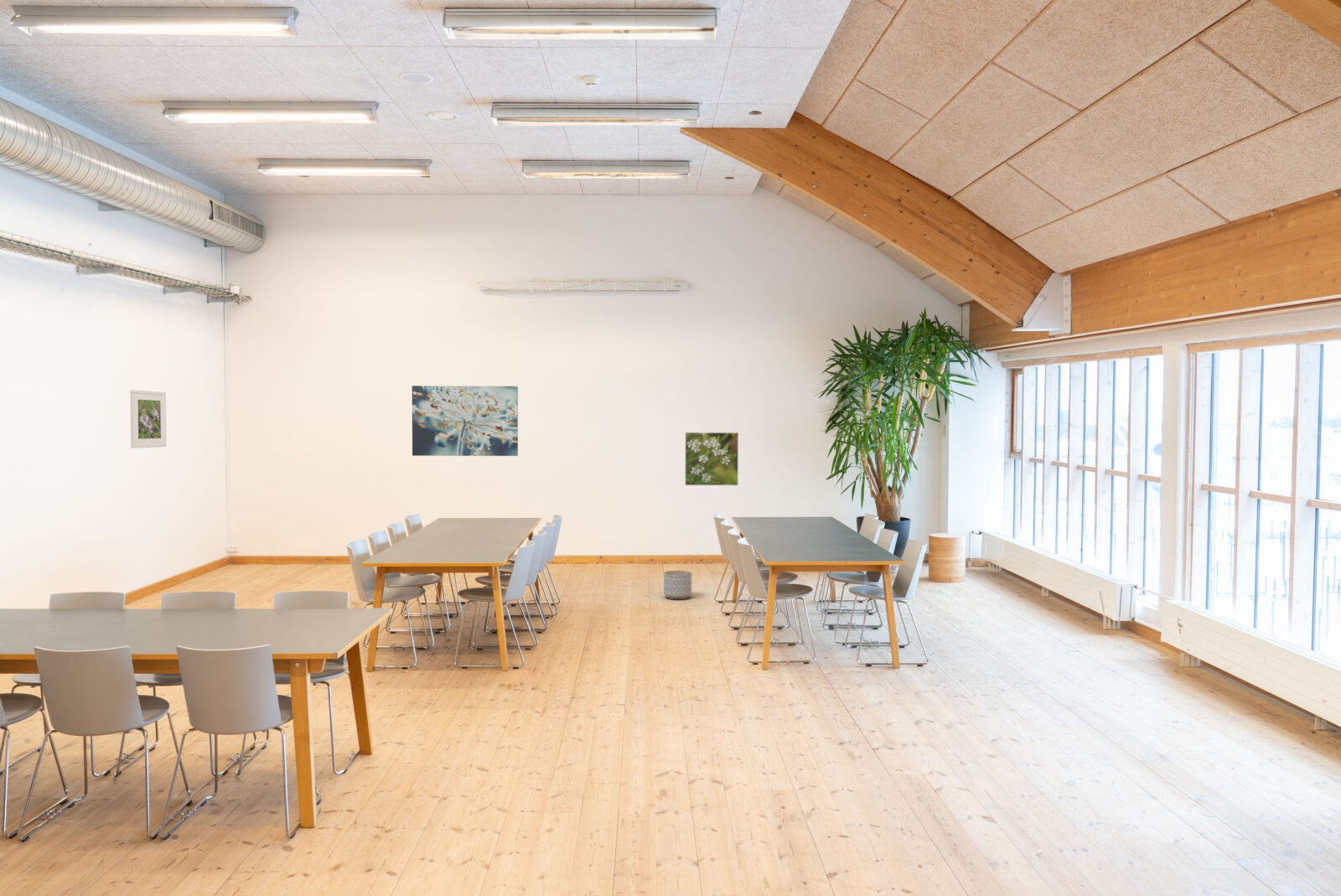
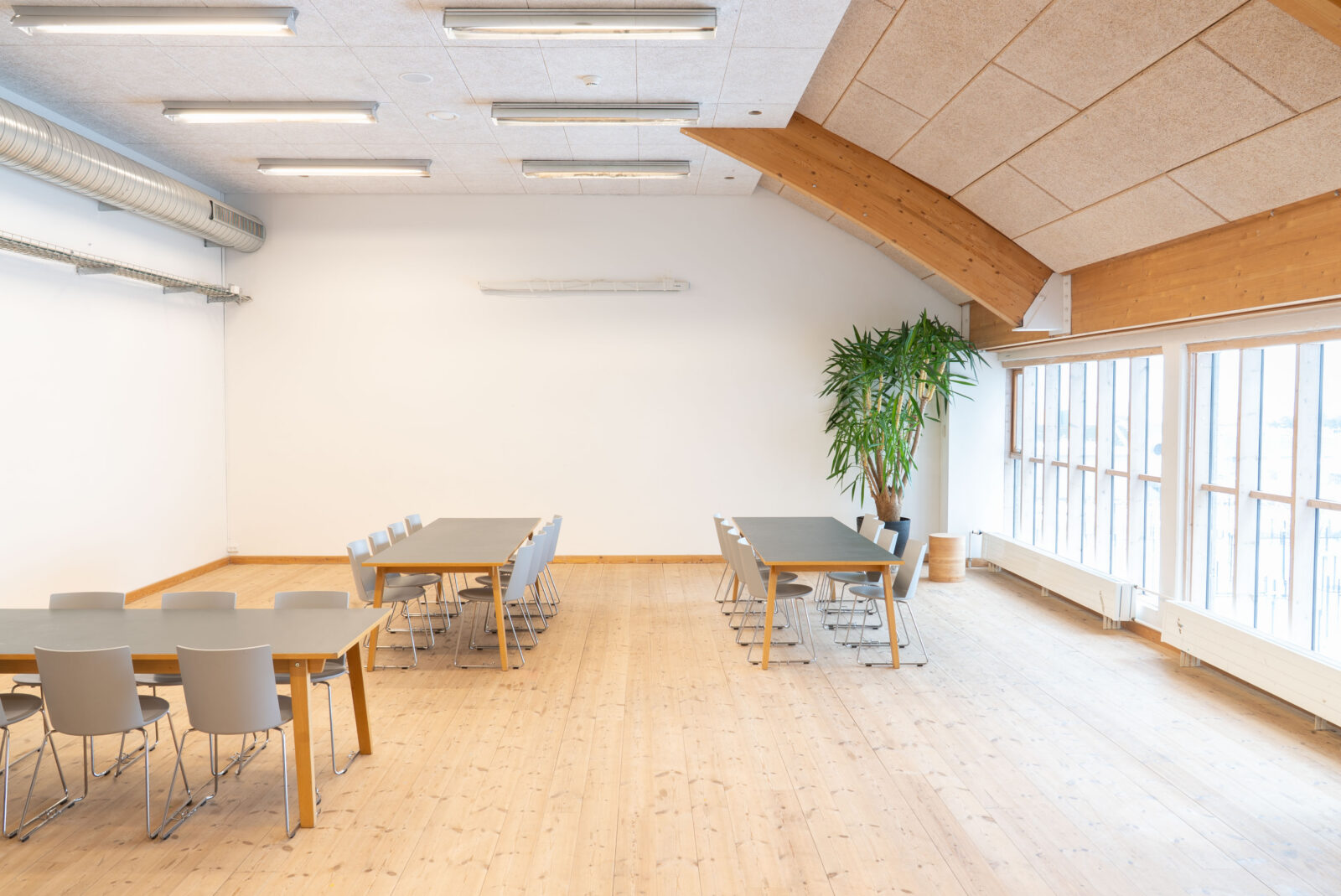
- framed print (148, 419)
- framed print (712, 458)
- wall art (465, 421)
- planter (677, 585)
